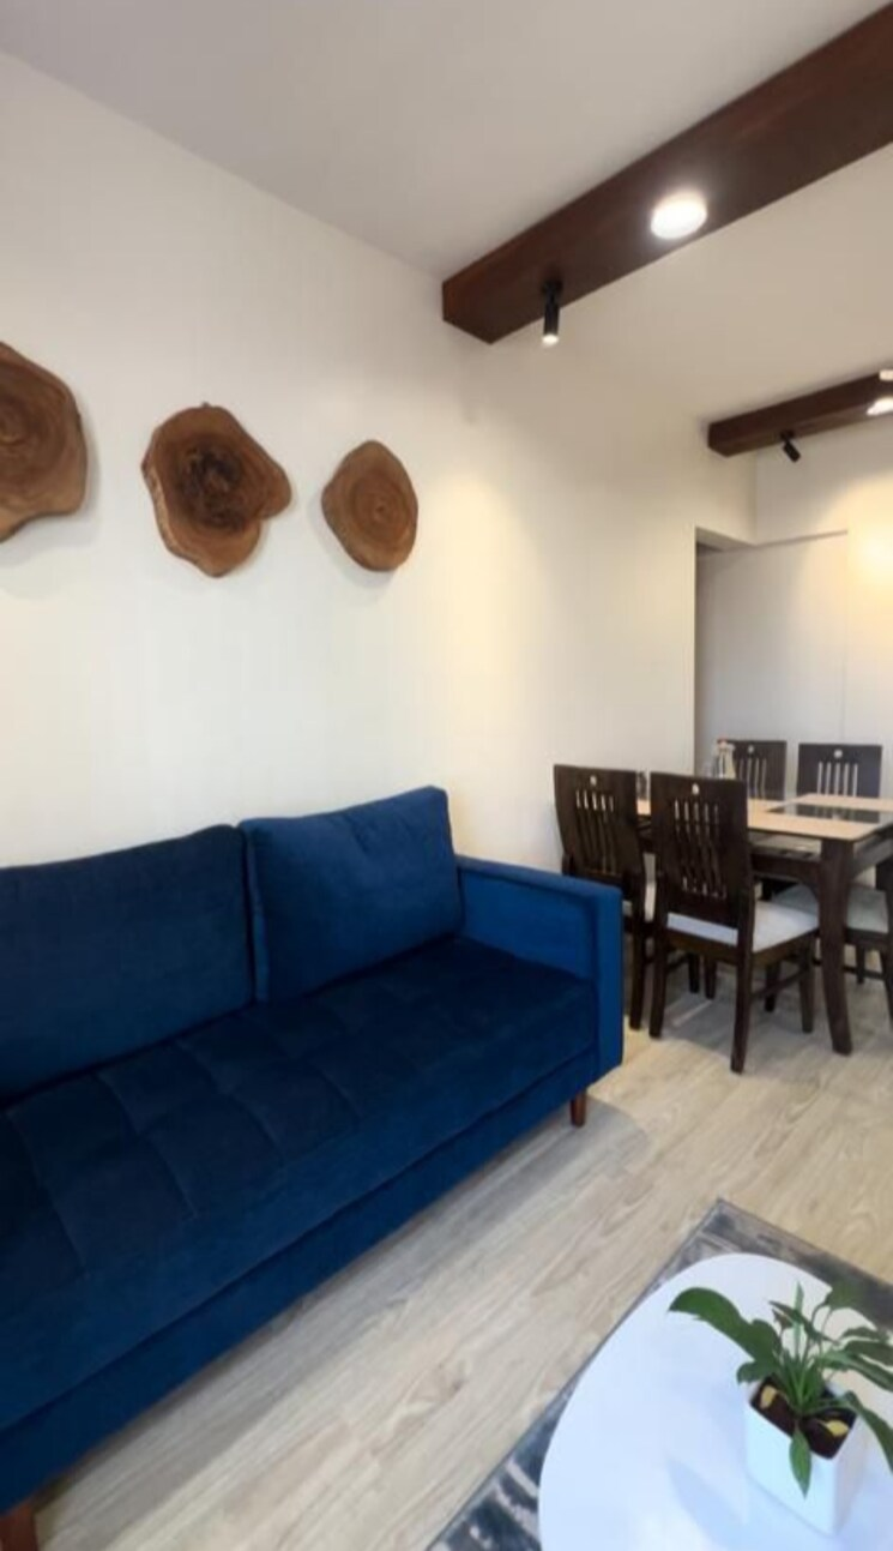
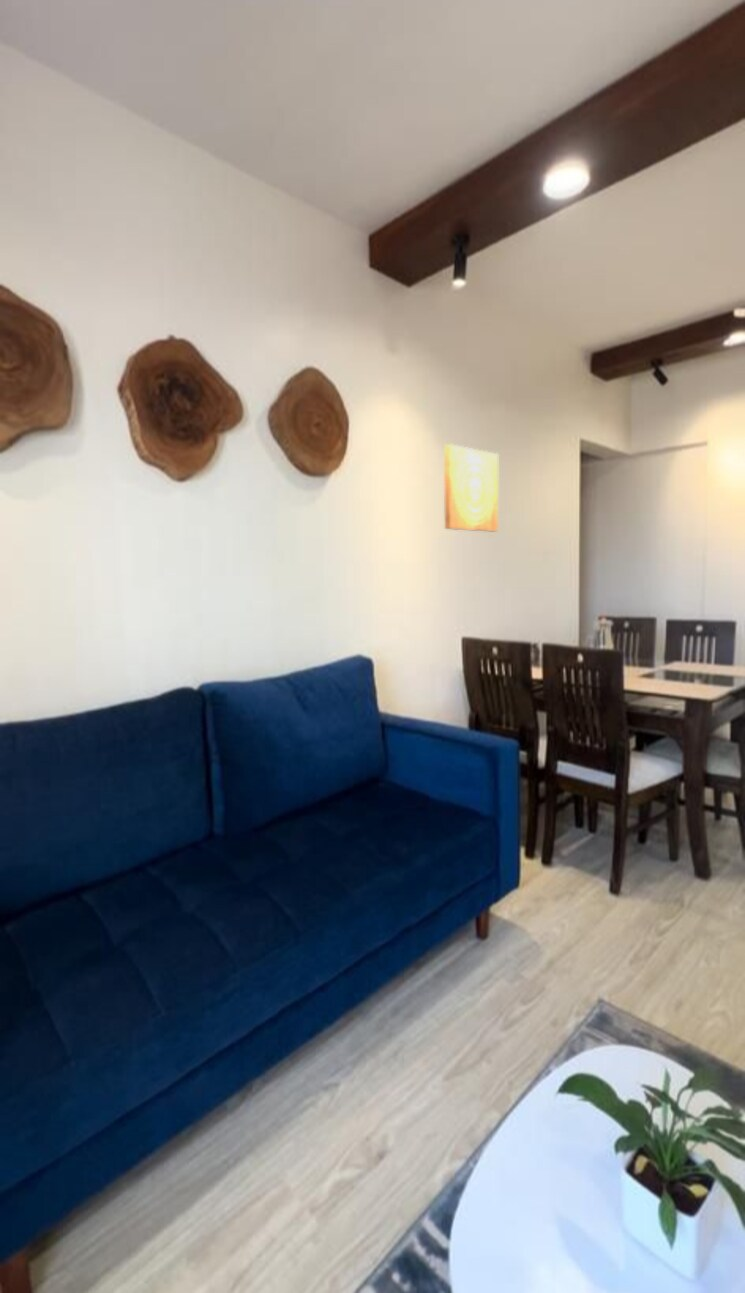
+ wall art (472, 490)
